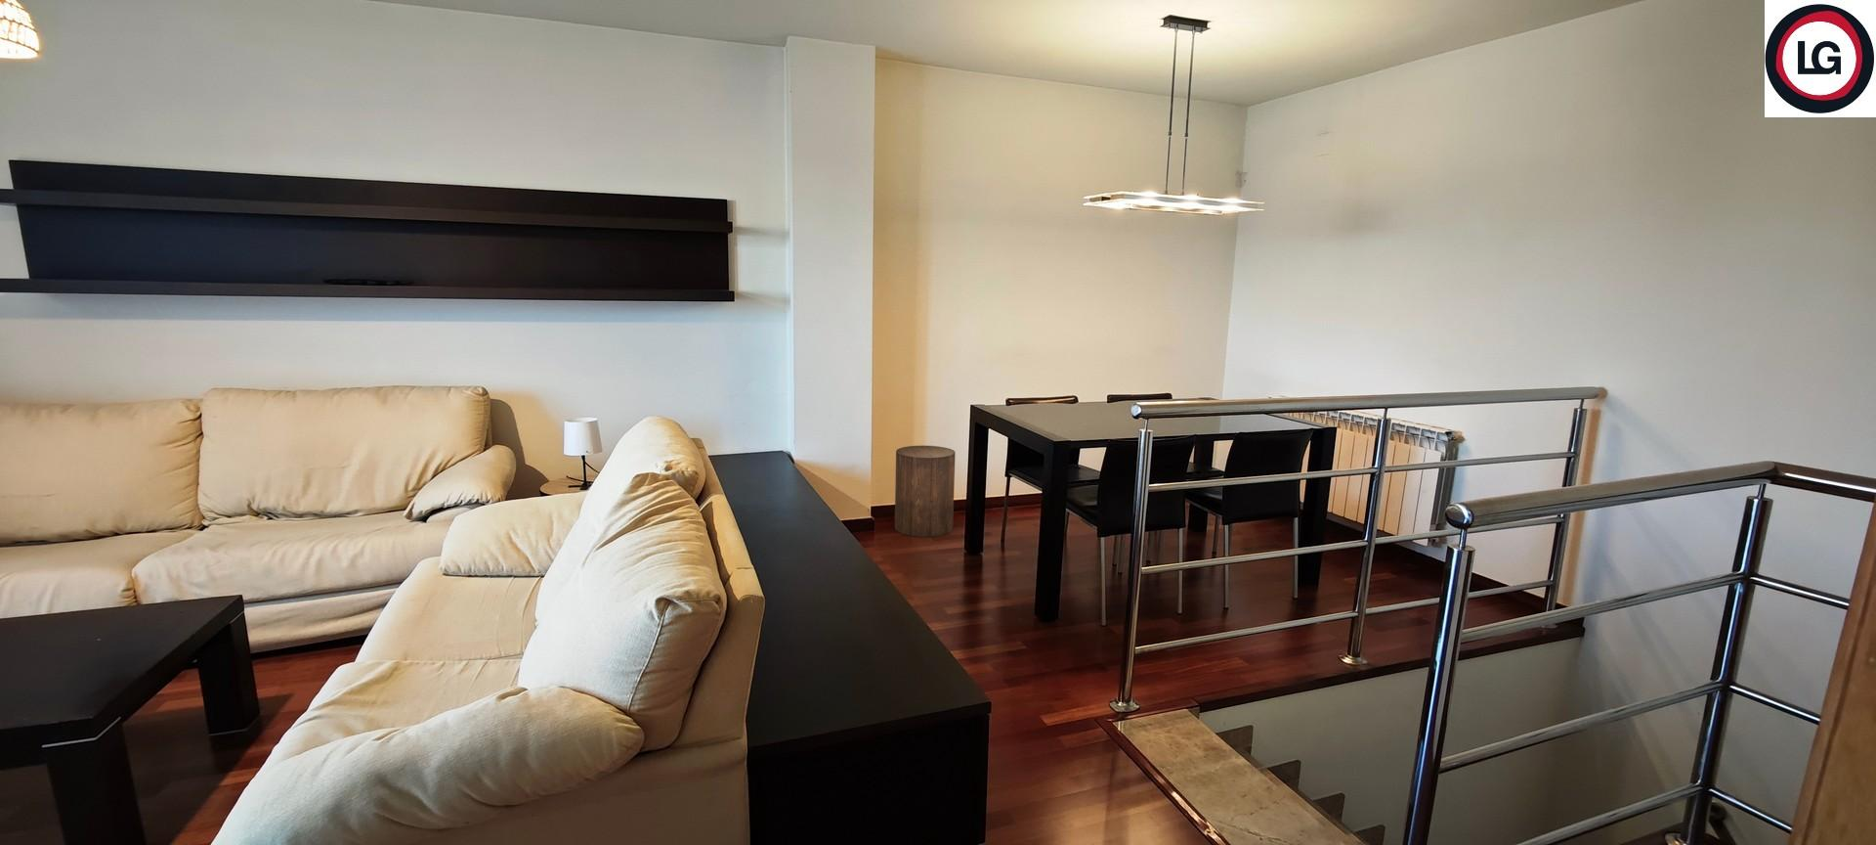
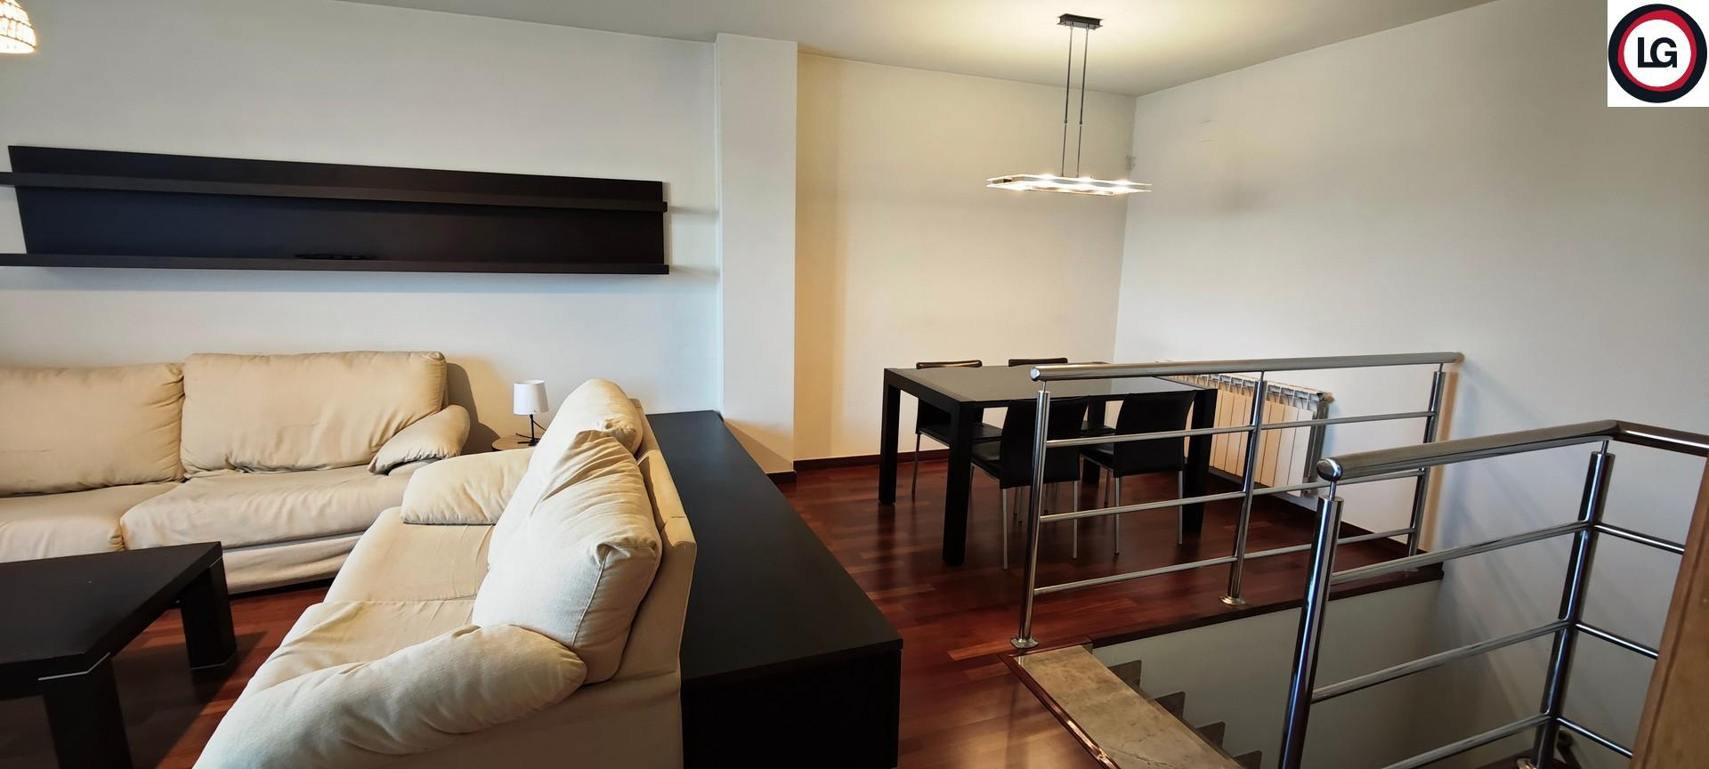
- stool (925, 490)
